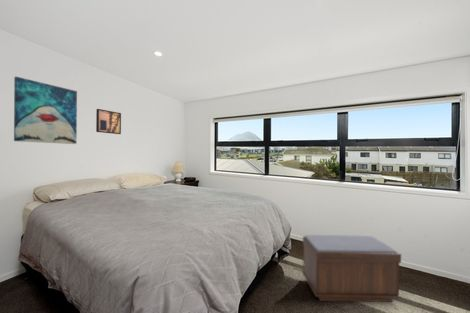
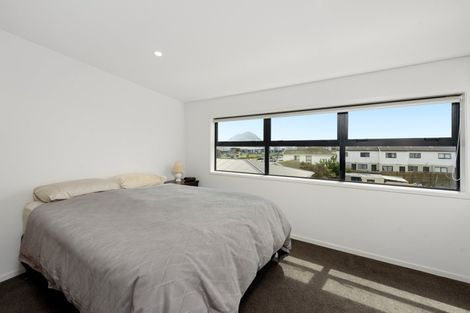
- bench (346, 265)
- wall art (48, 113)
- wall art (109, 122)
